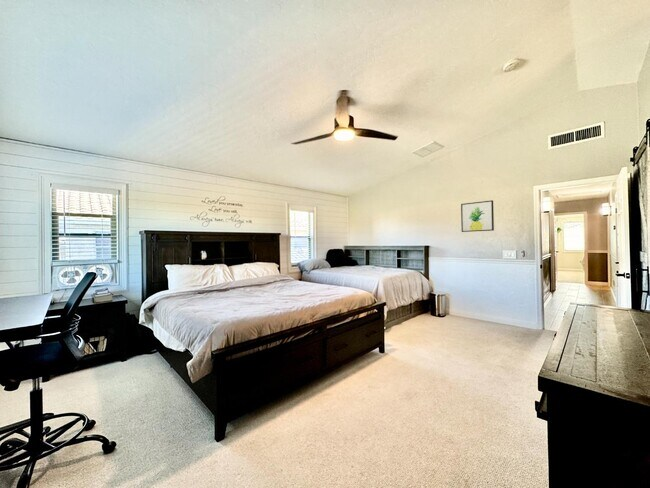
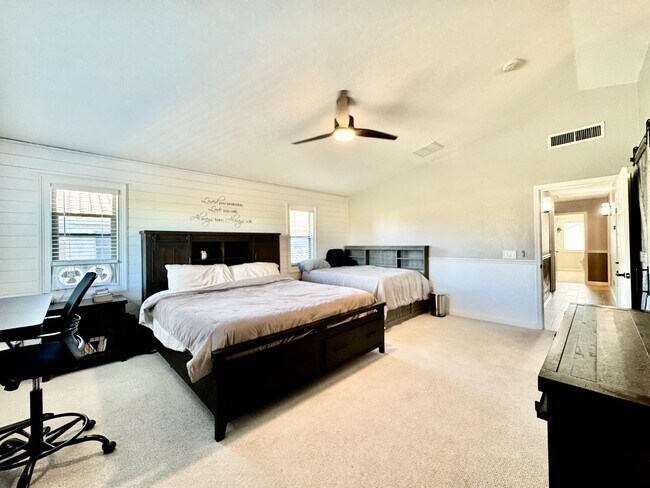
- wall art (476, 216)
